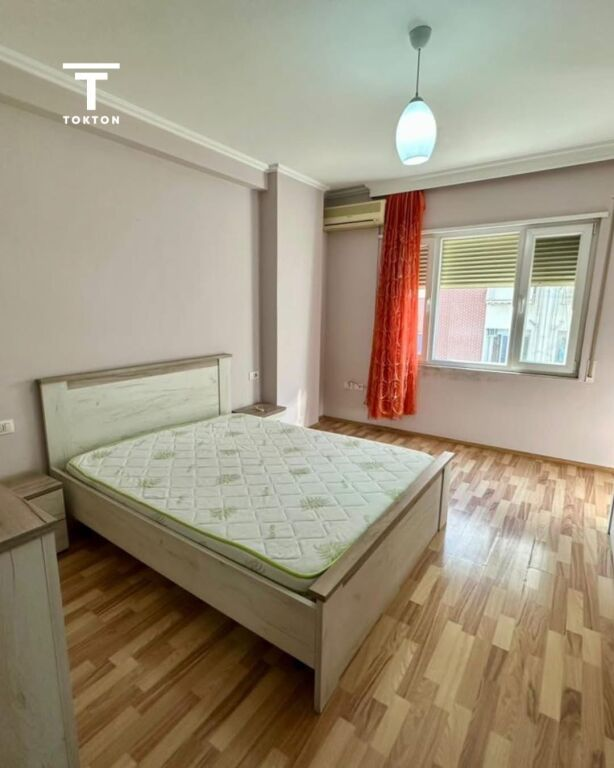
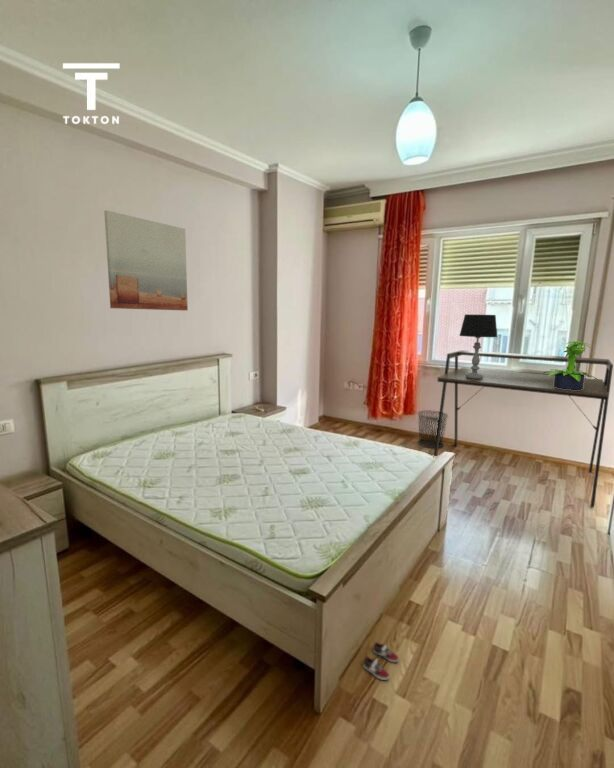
+ table lamp (477, 346)
+ sneaker (383, 656)
+ potted plant (569, 364)
+ desk (520, 390)
+ wall art (150, 265)
+ waste bin (431, 428)
